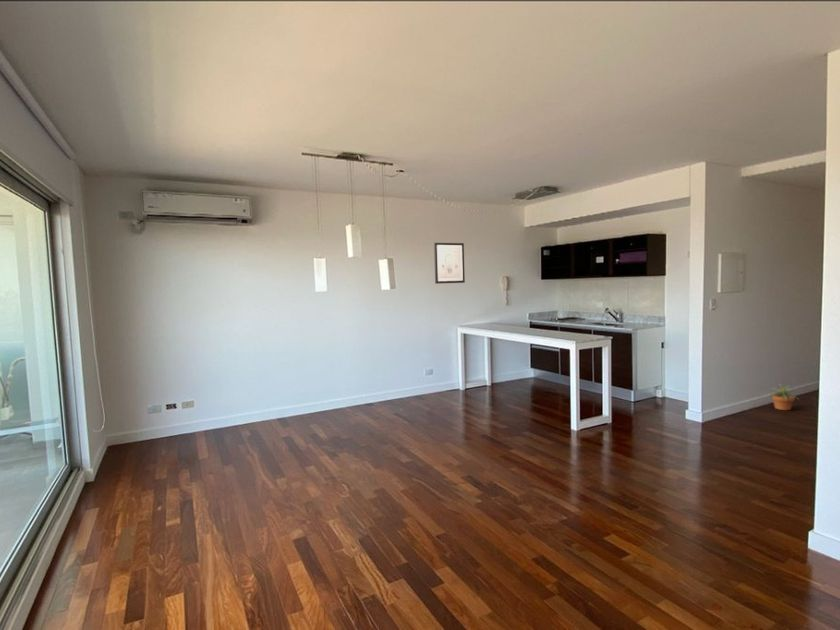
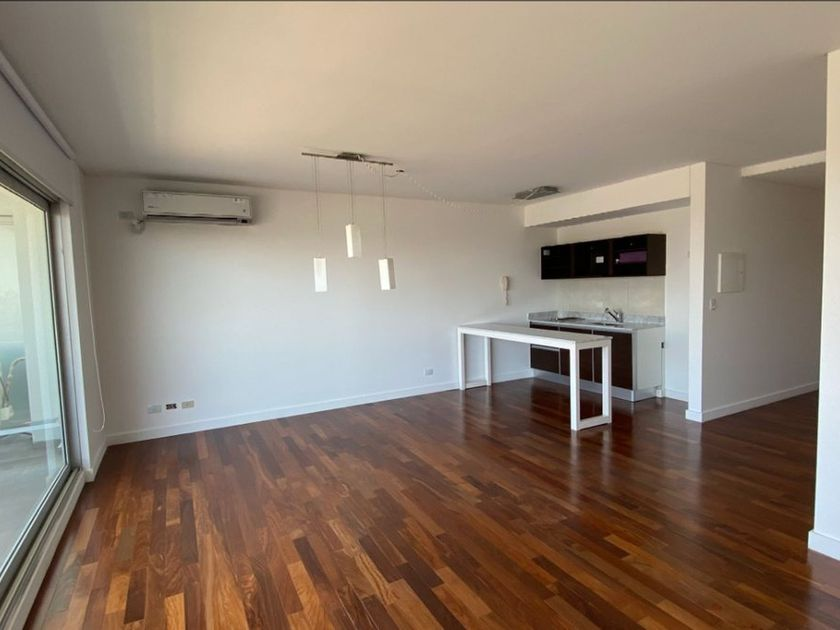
- wall art (449, 263)
- potted plant (784, 396)
